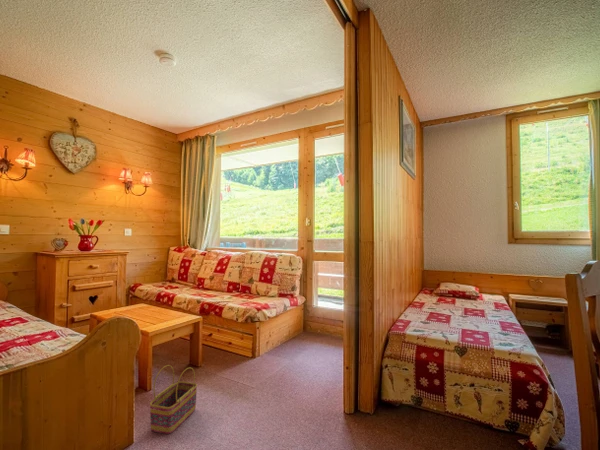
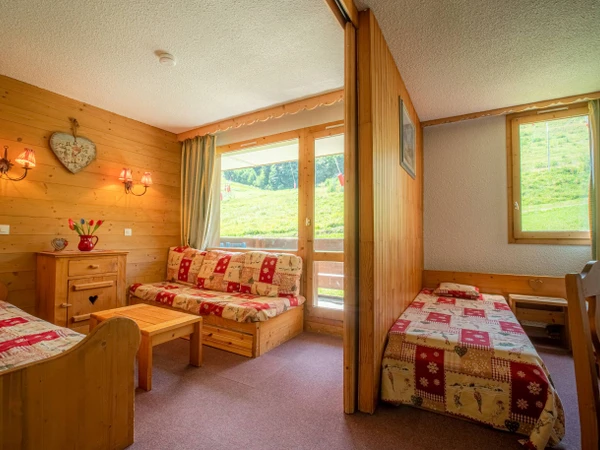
- basket (174, 393)
